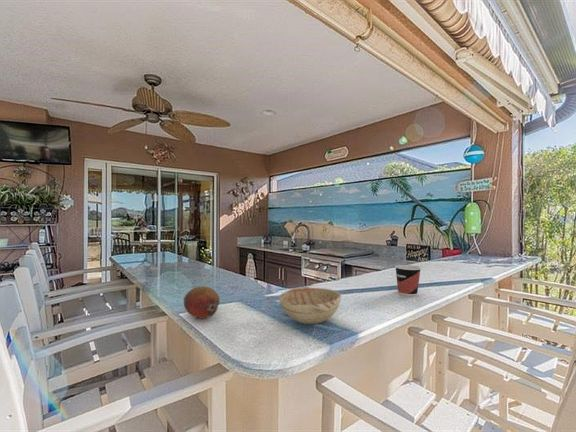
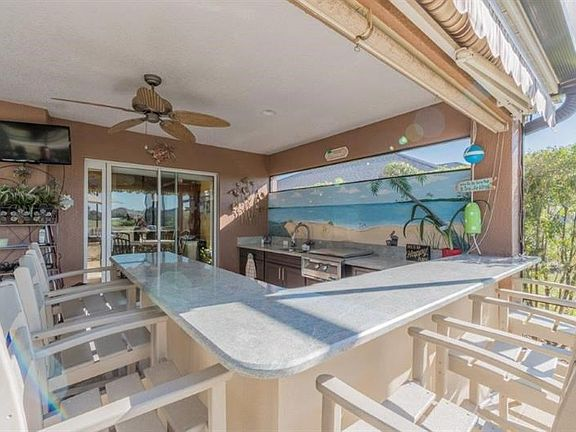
- fruit (201, 301)
- decorative bowl (309, 306)
- cup (407, 280)
